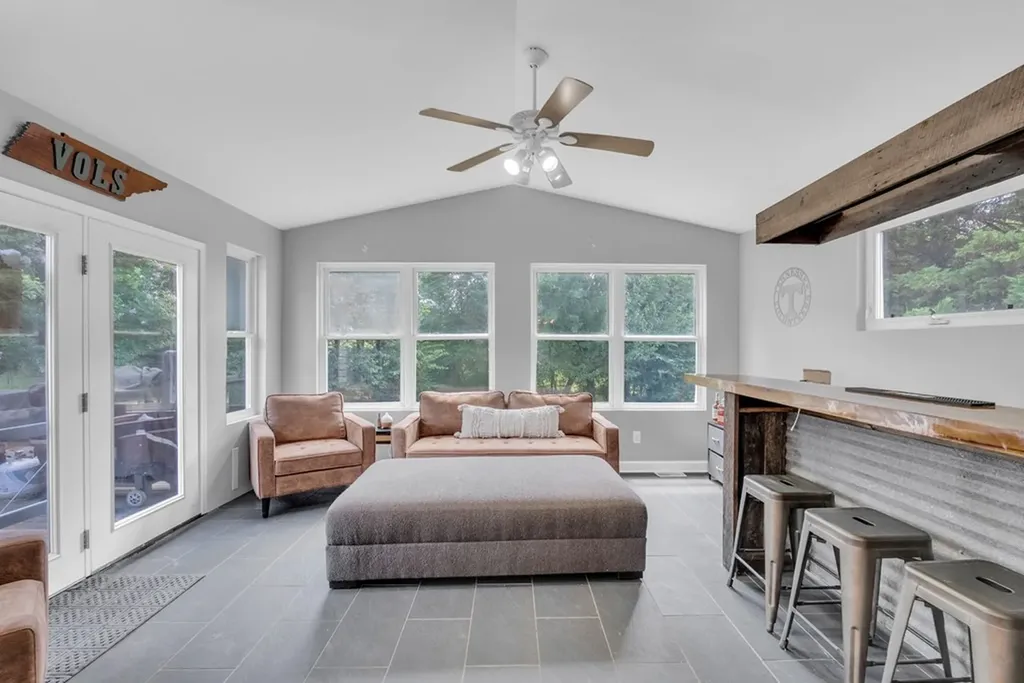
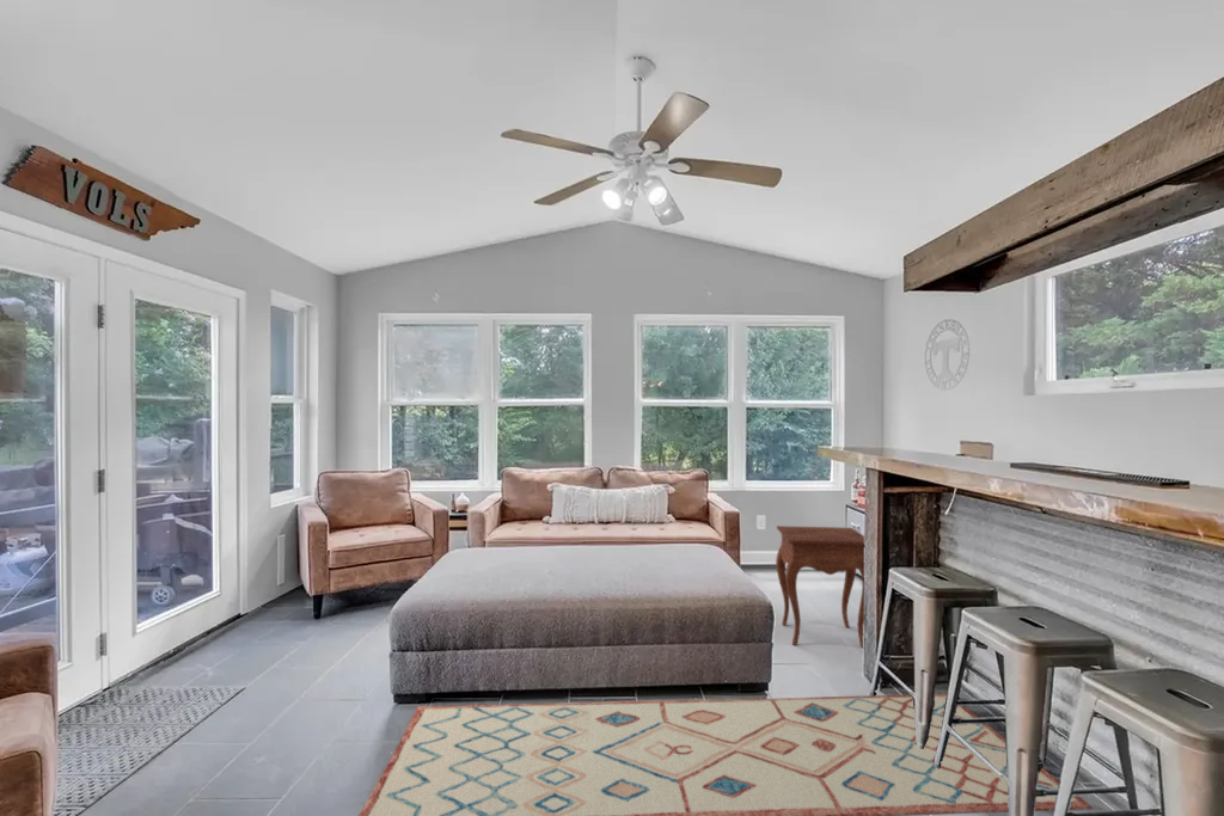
+ side table (827, 573)
+ rug (706, 750)
